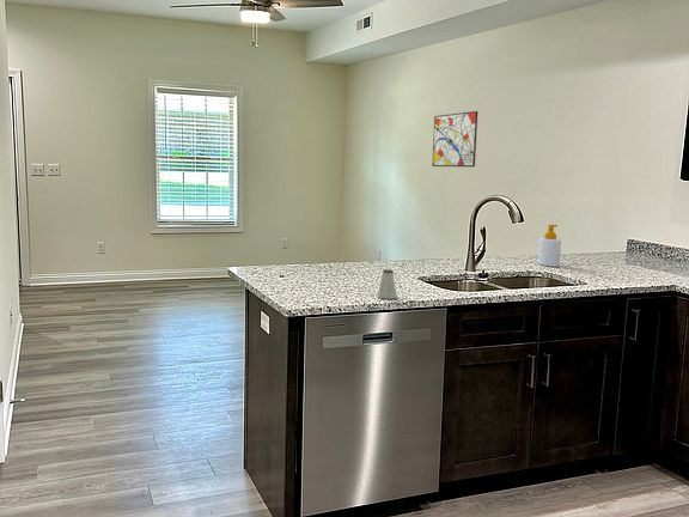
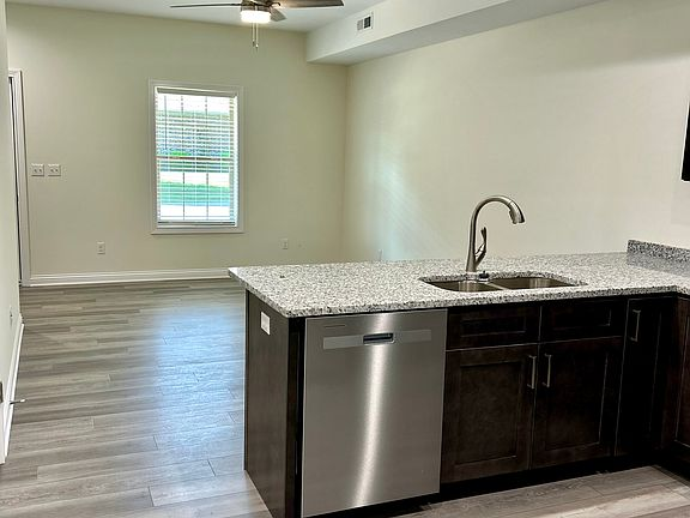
- wall art (453, 140)
- soap bottle (549, 244)
- saltshaker (386, 282)
